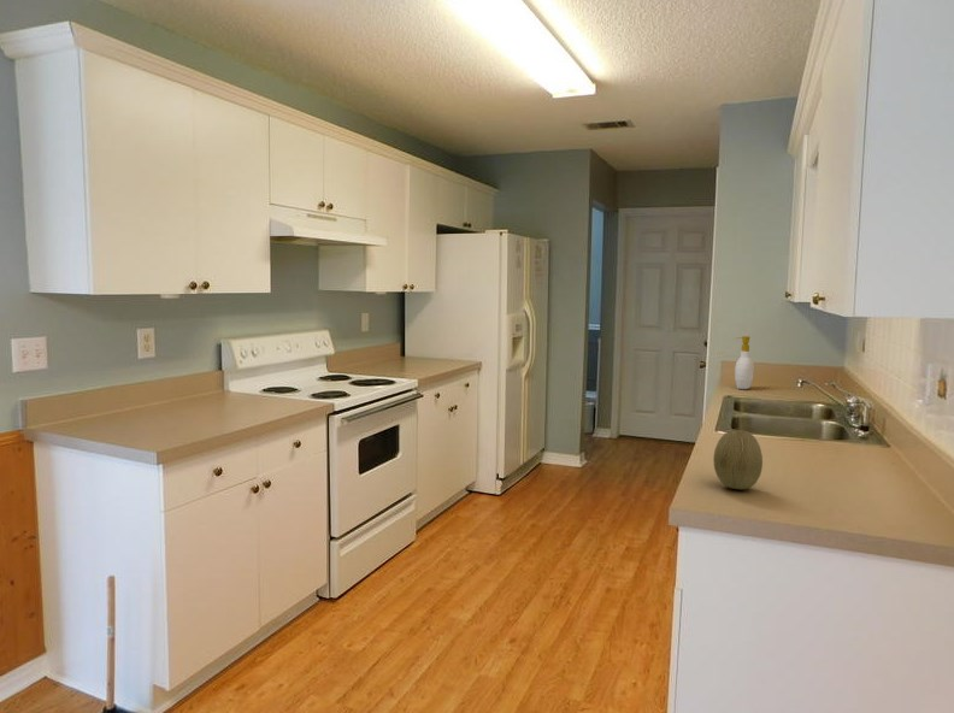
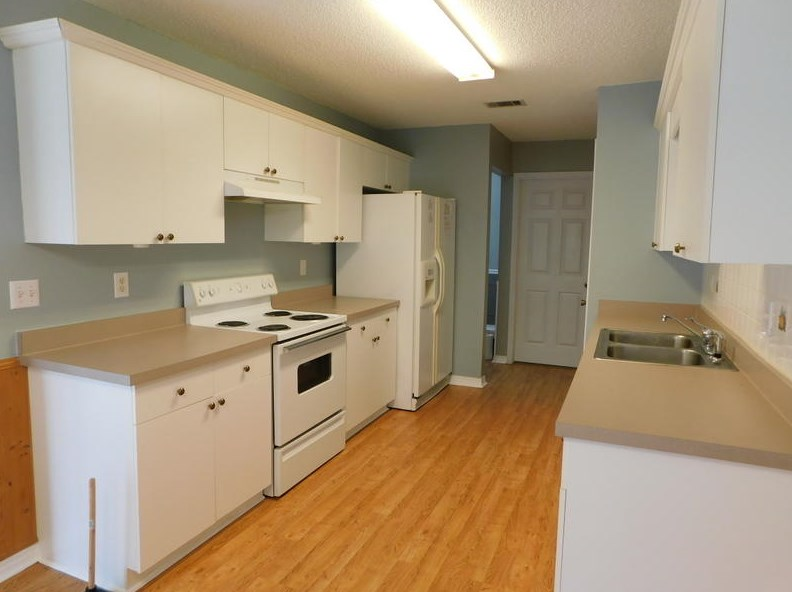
- soap bottle (743, 361)
- fruit (737, 459)
